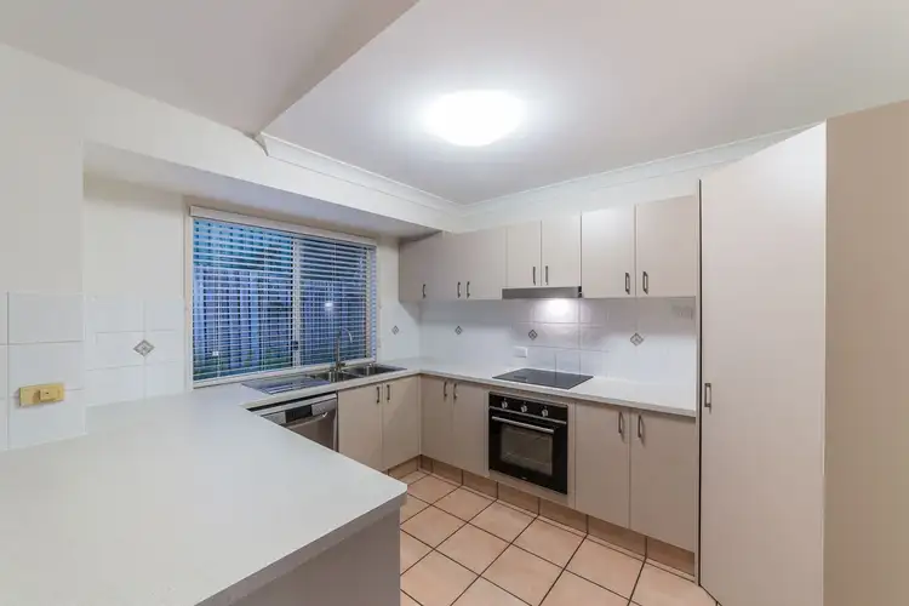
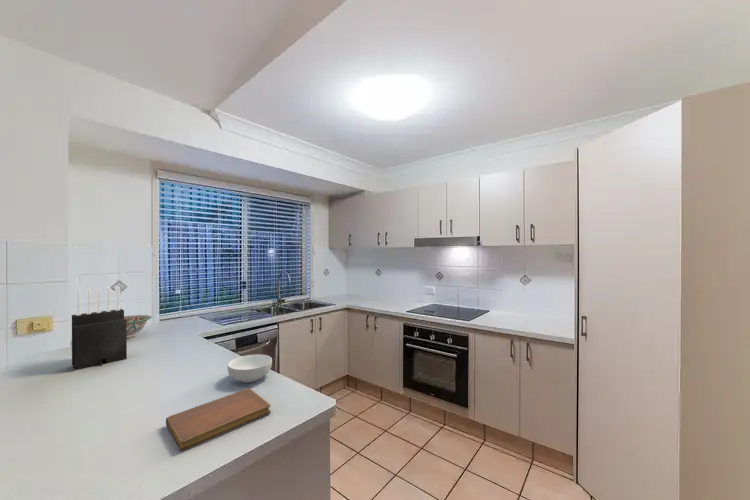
+ cereal bowl (250, 369)
+ knife block (100, 325)
+ decorative bowl (127, 327)
+ notebook (220, 414)
